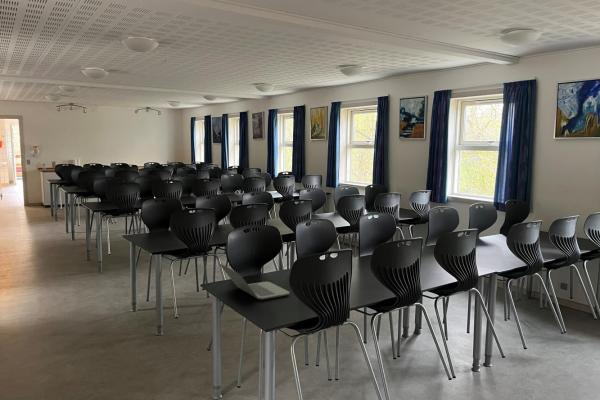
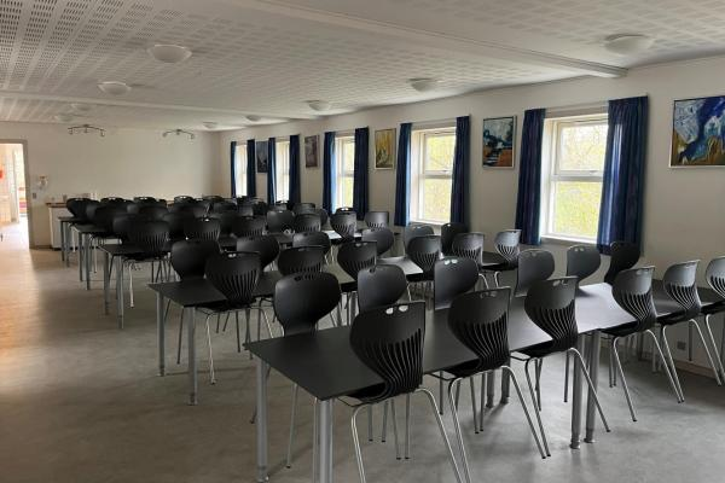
- laptop (254, 283)
